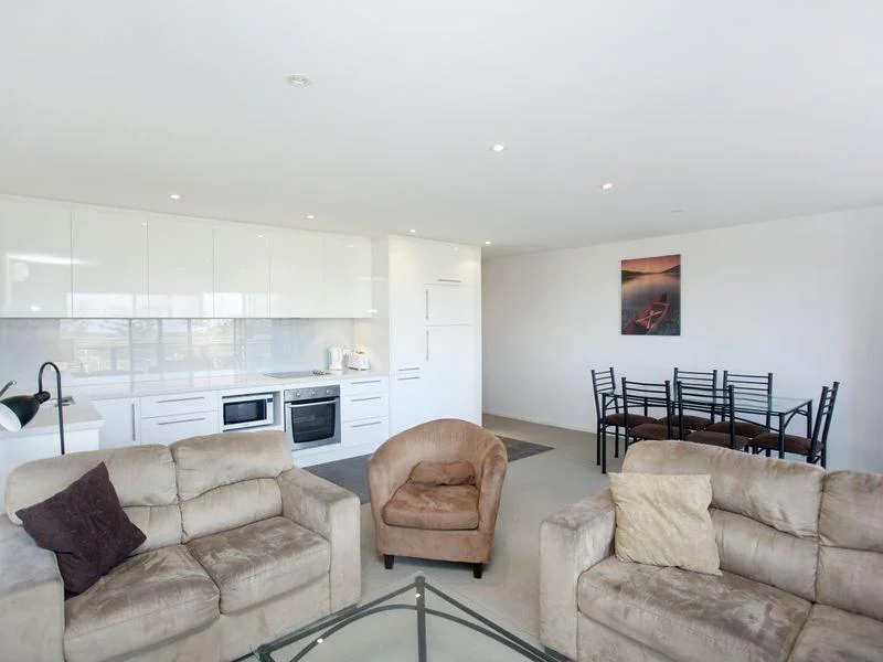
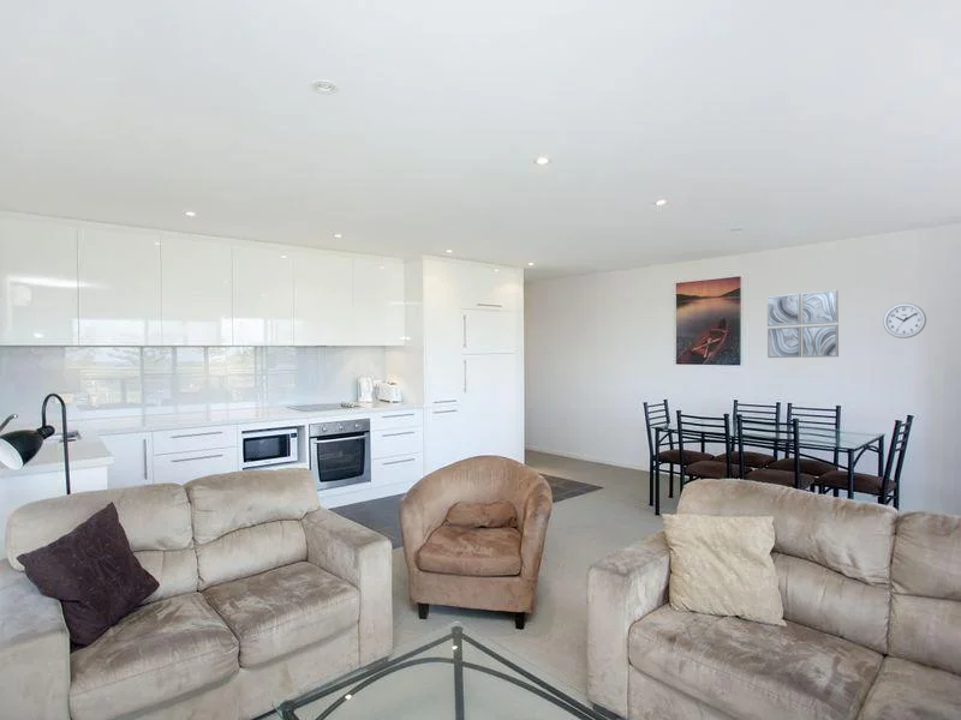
+ wall art (800, 324)
+ wall clock (903, 320)
